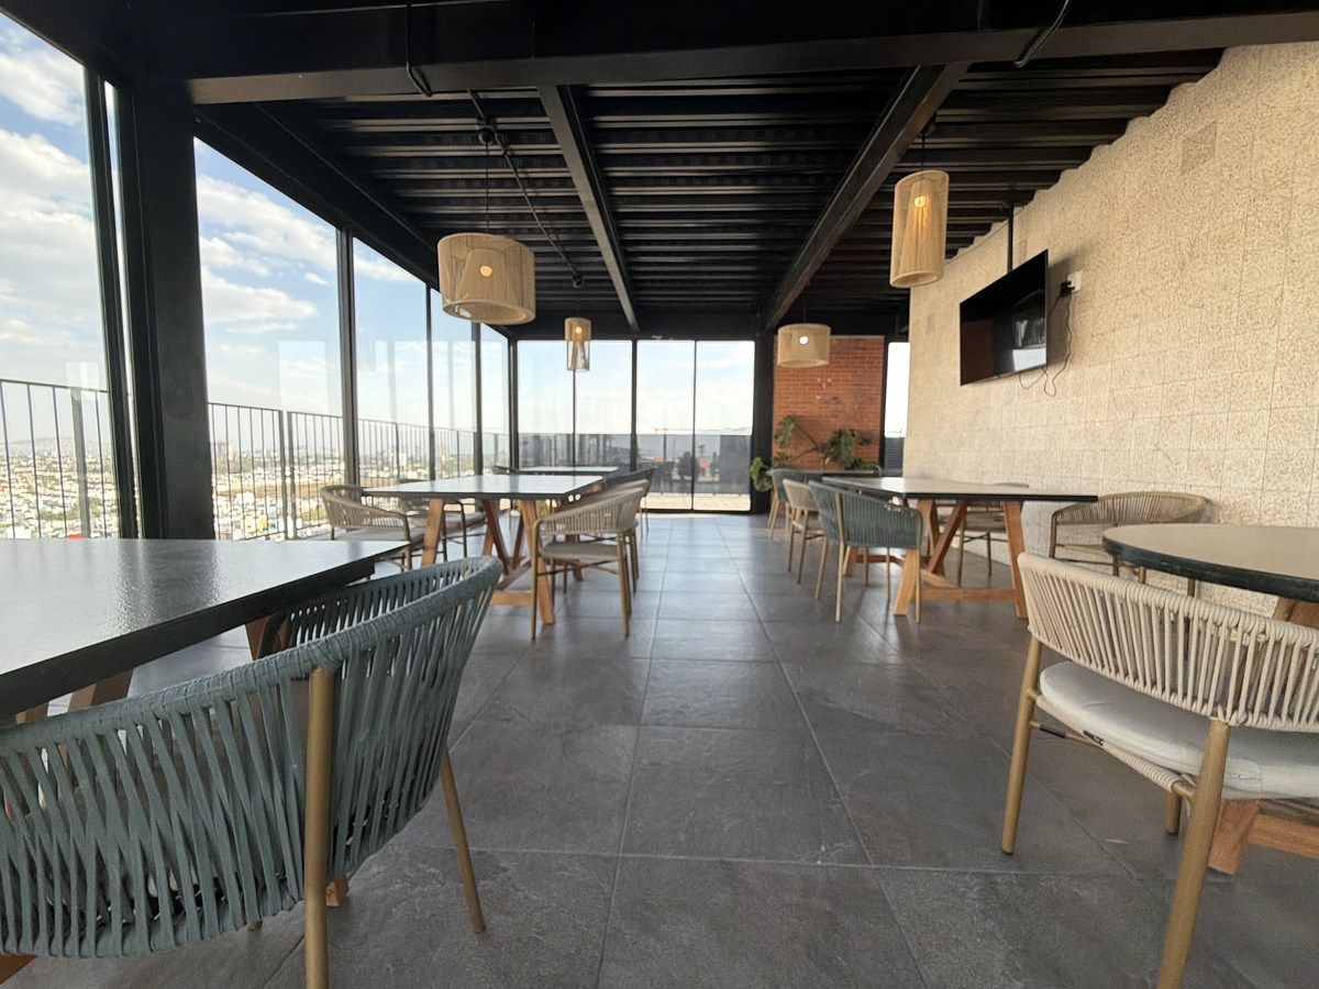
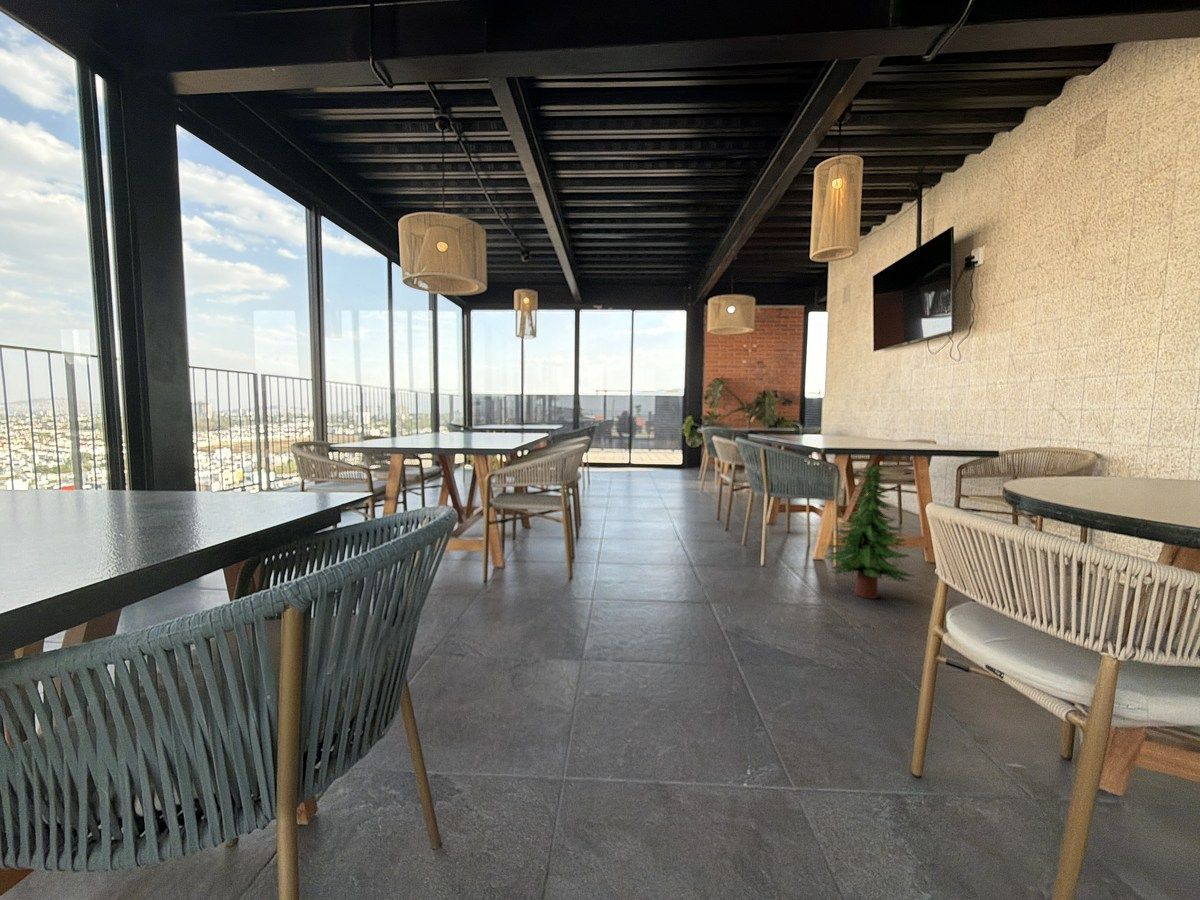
+ tree (869, 529)
